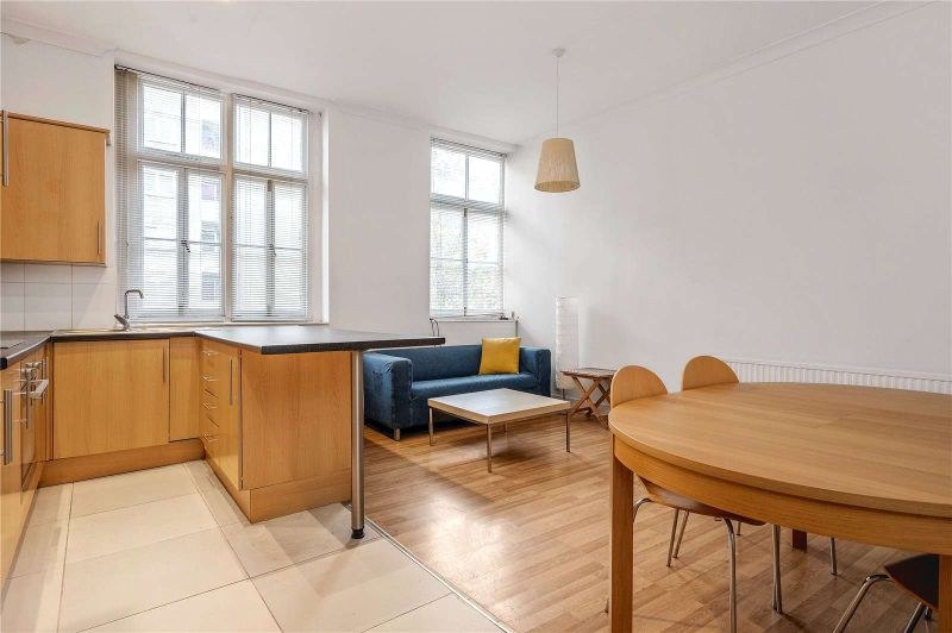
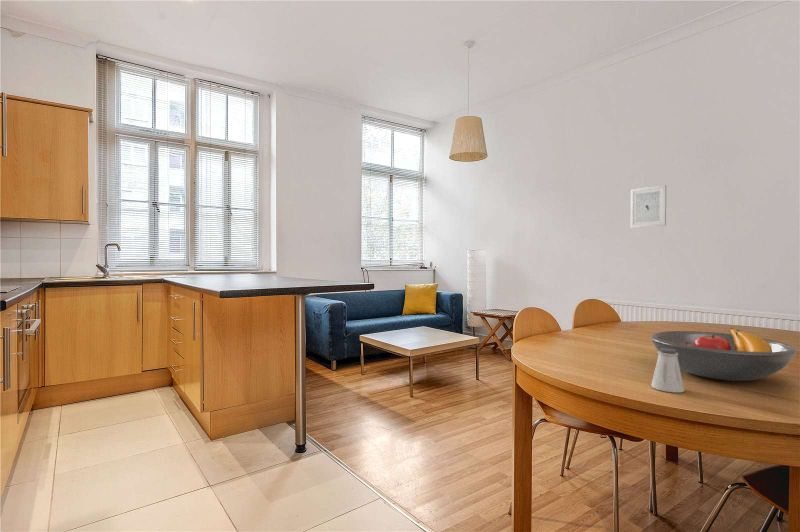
+ saltshaker (667, 368)
+ fruit bowl (717, 353)
+ wall art (647, 207)
